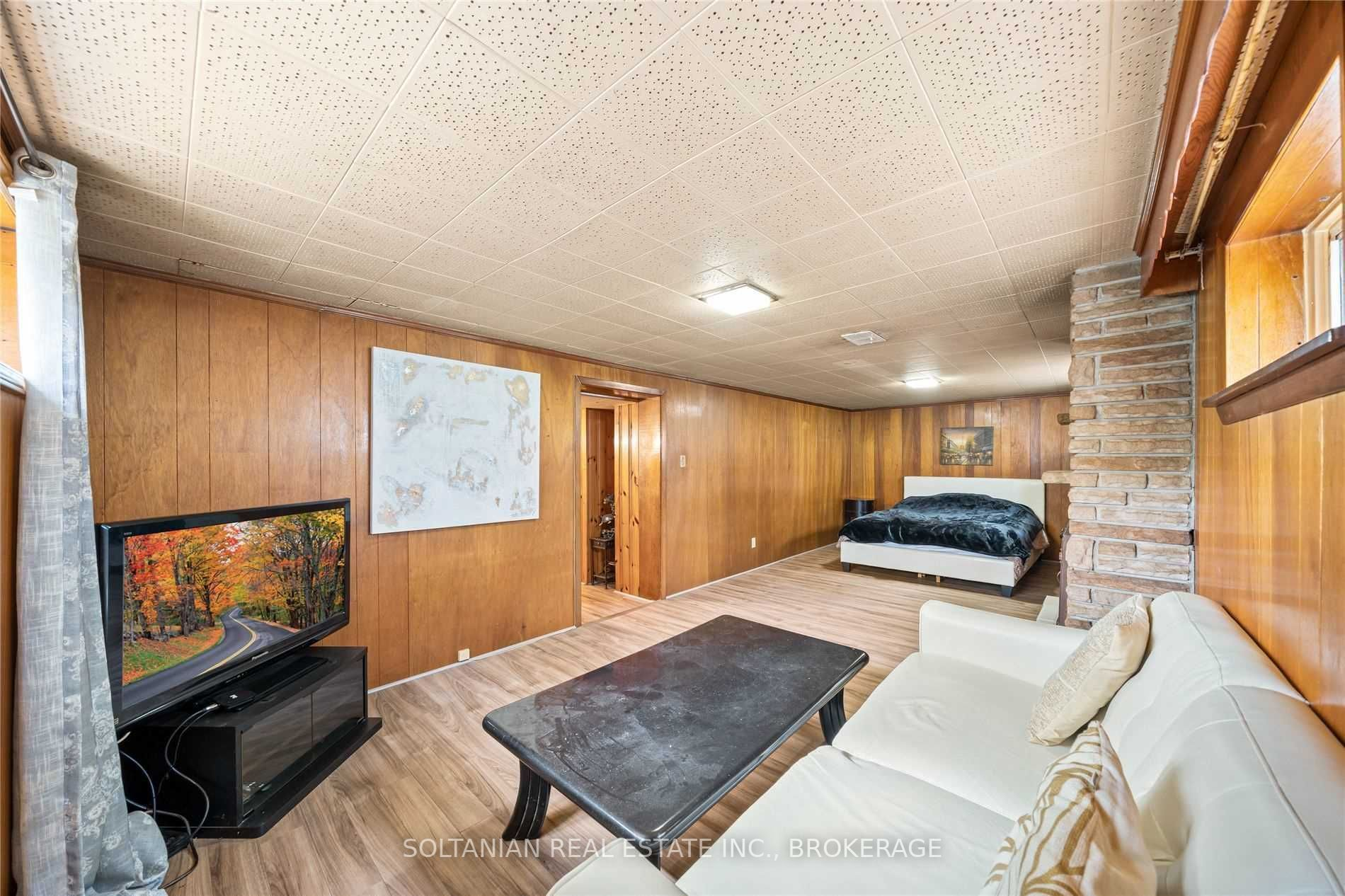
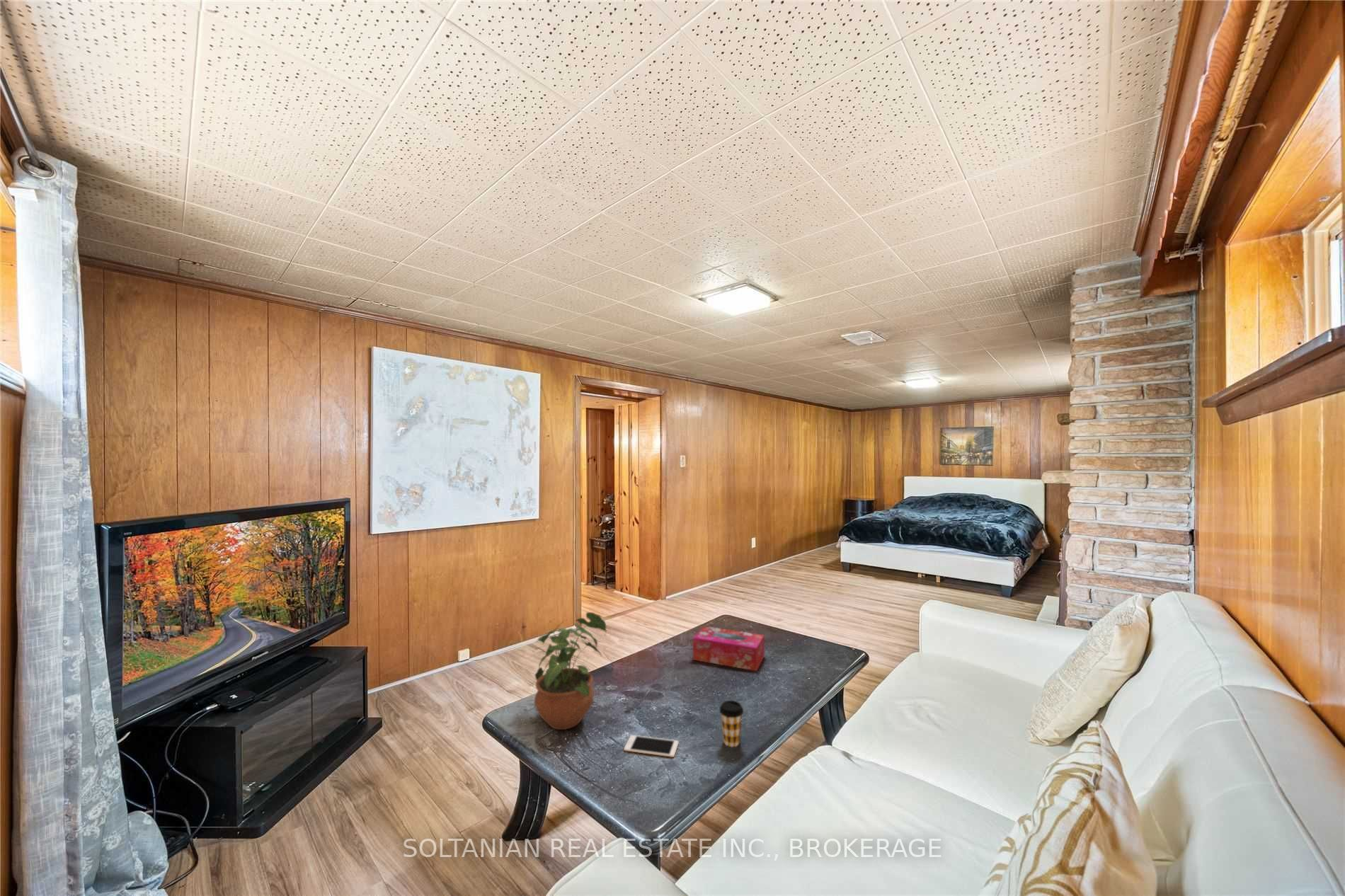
+ cell phone (651, 745)
+ potted plant (573, 665)
+ coffee cup (731, 724)
+ tissue box (728, 647)
